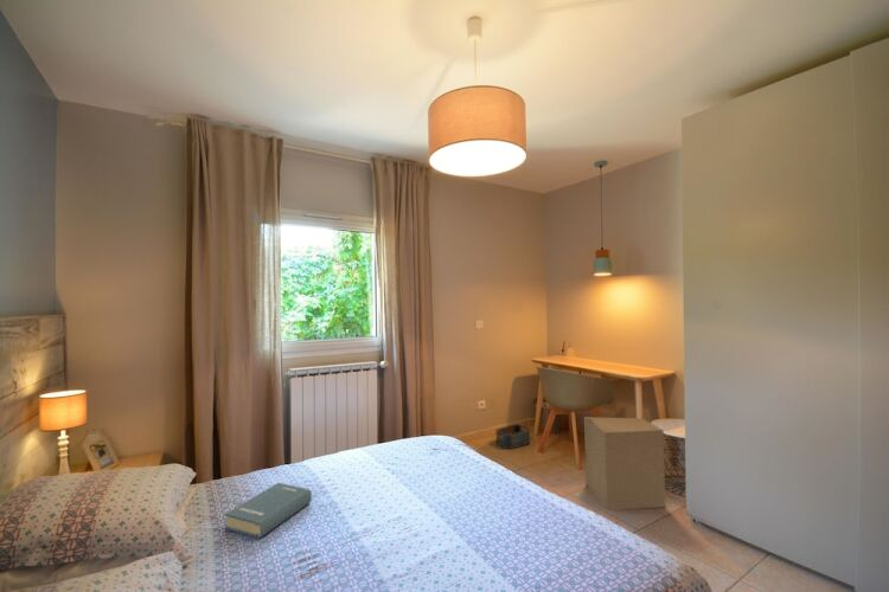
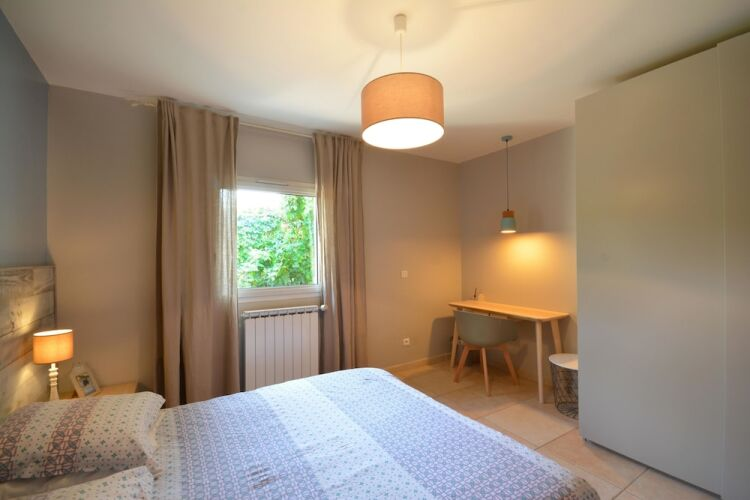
- storage bin (512, 436)
- cardboard box (620, 459)
- hardback book (270, 508)
